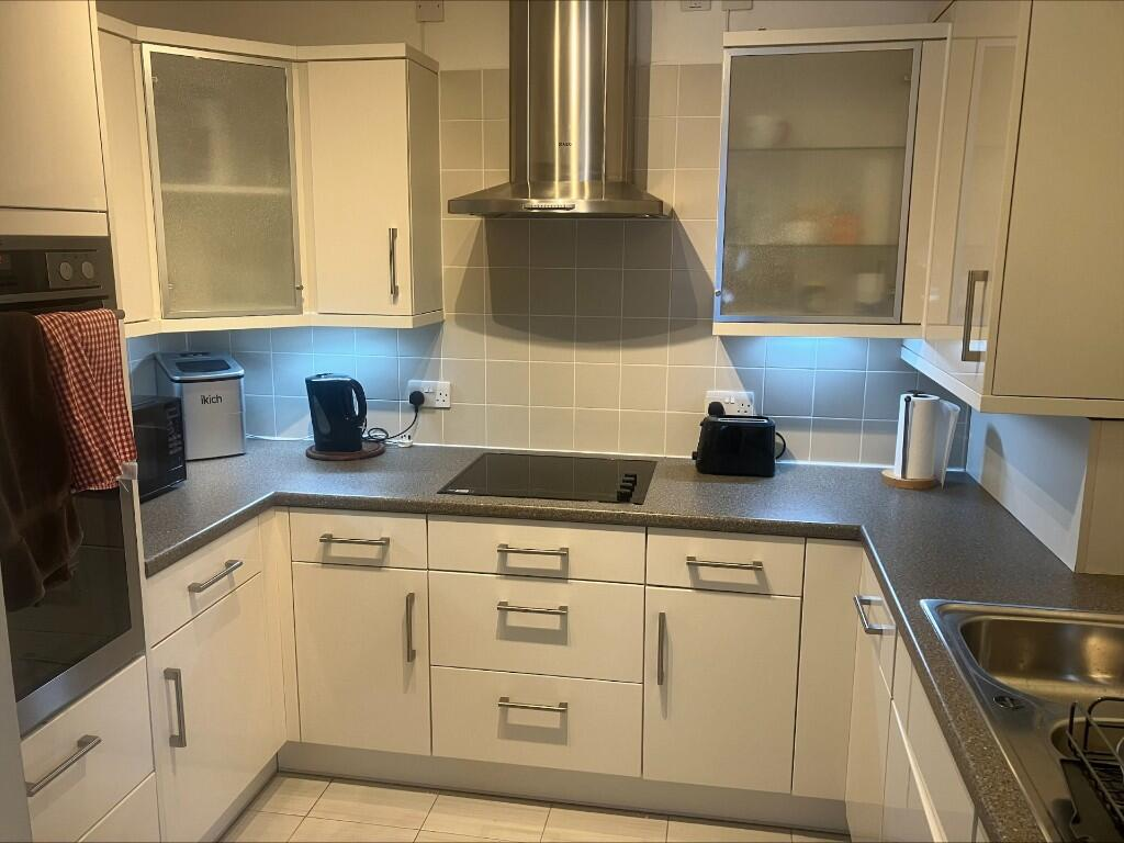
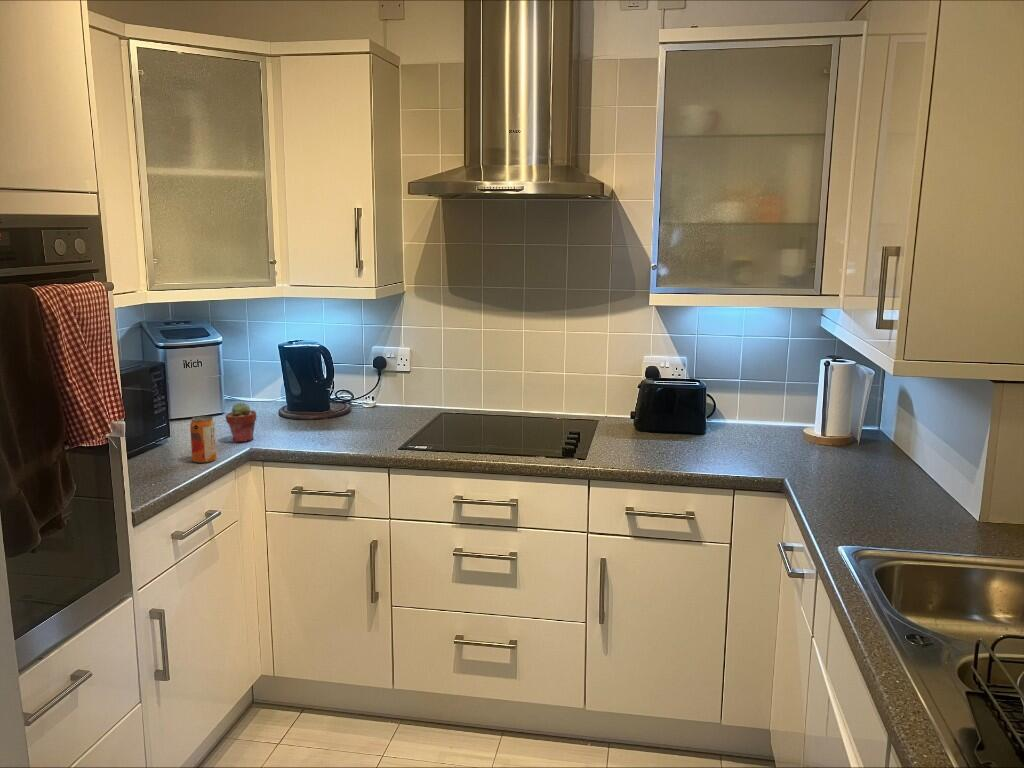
+ beverage can (203, 439)
+ potted succulent (241, 421)
